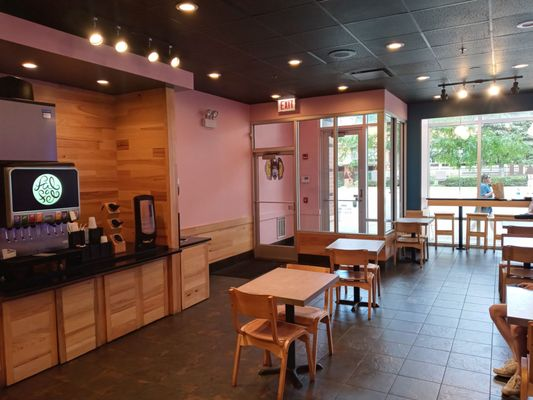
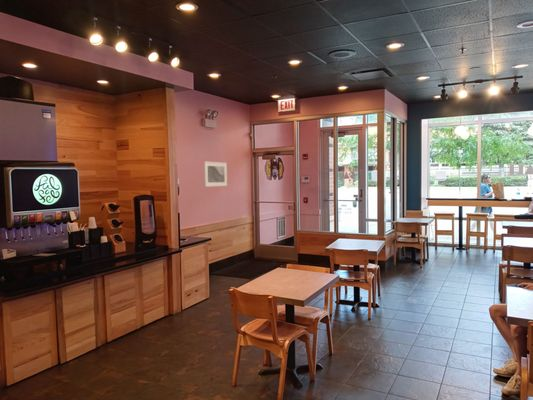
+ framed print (216, 174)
